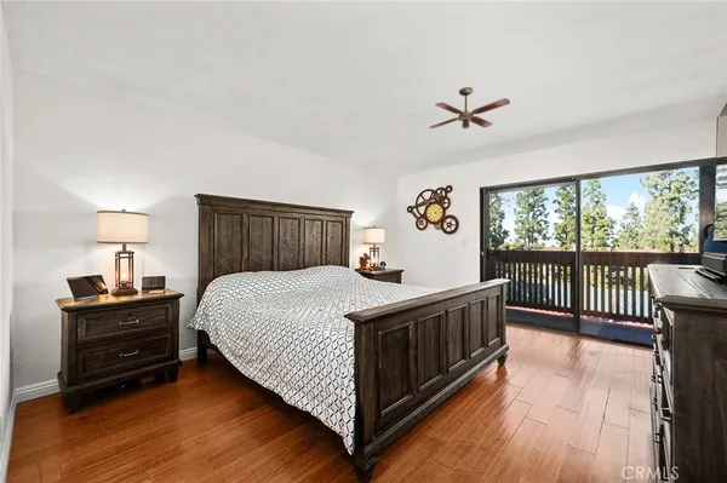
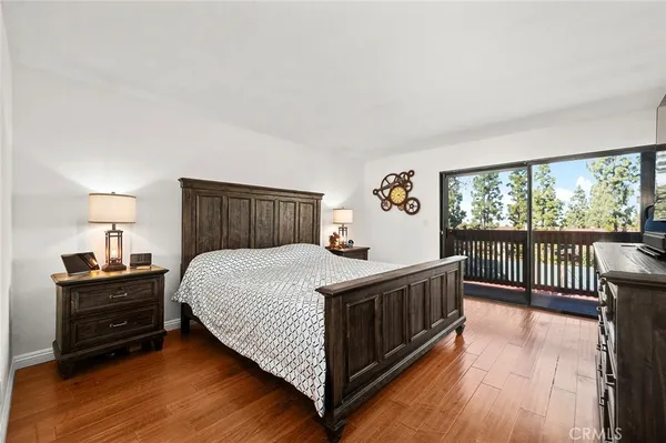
- ceiling fan (465, 109)
